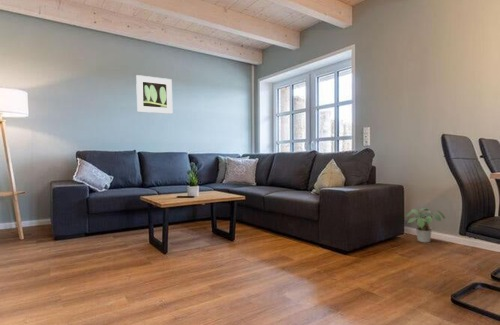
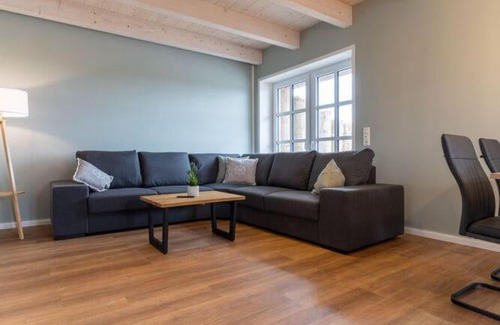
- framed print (154, 95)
- potted plant (422, 224)
